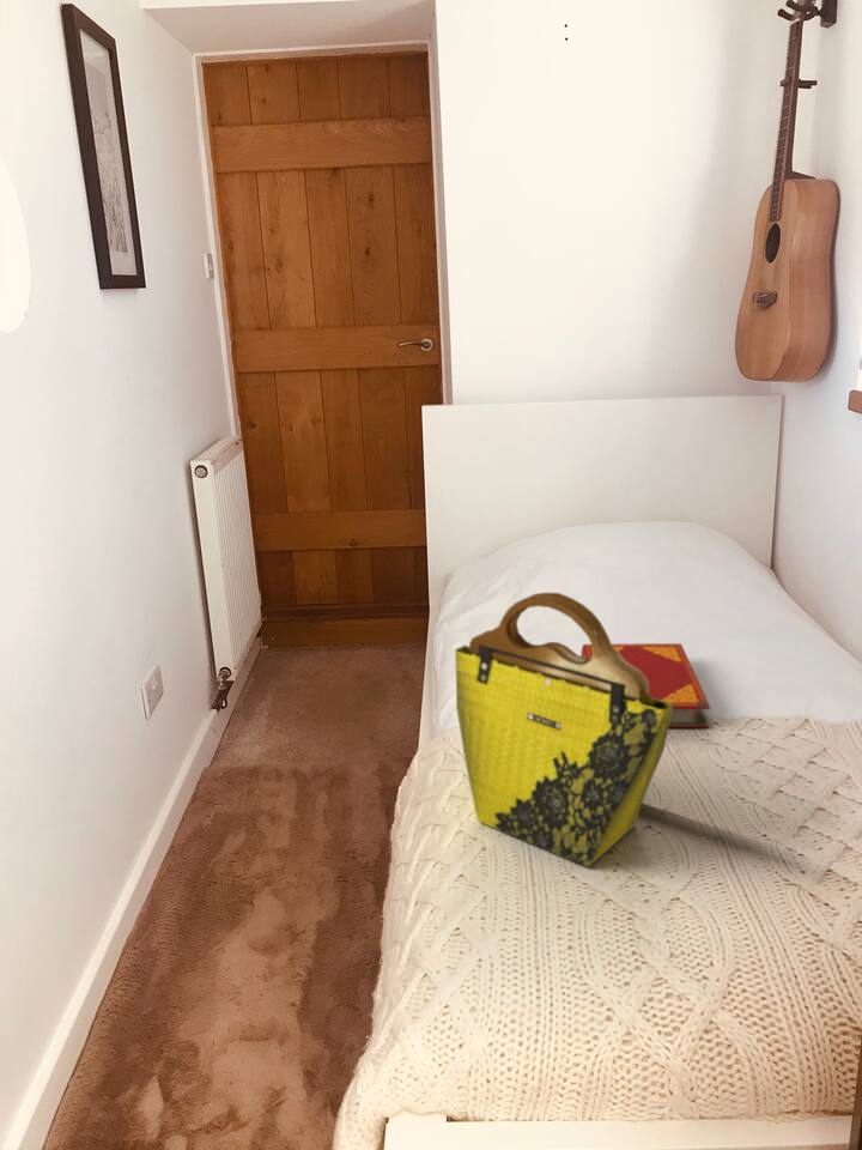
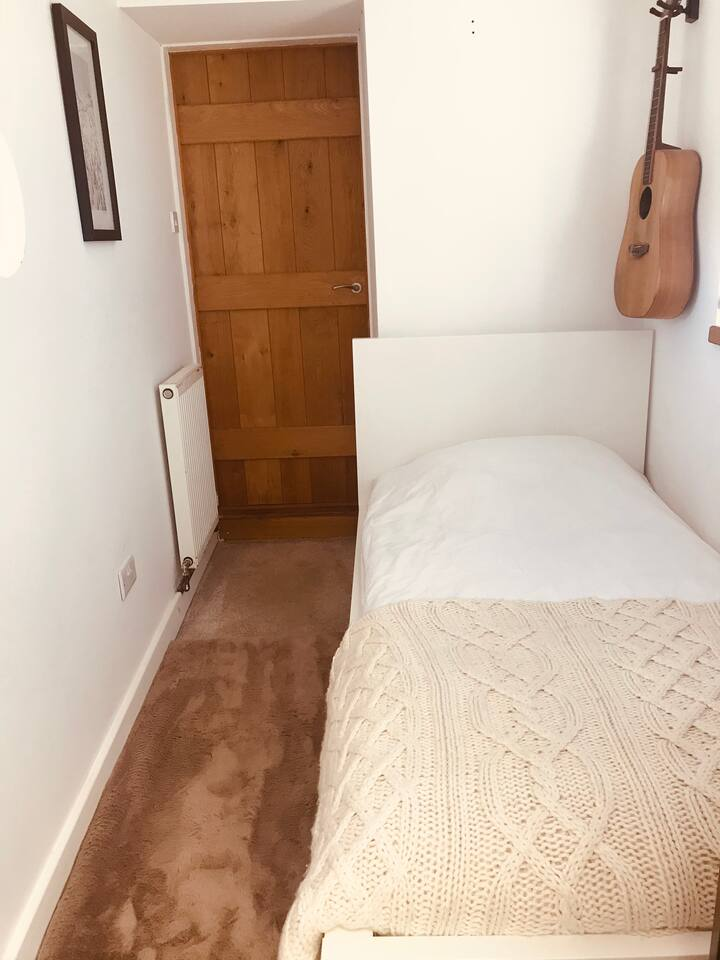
- tote bag (554, 713)
- hardback book (646, 678)
